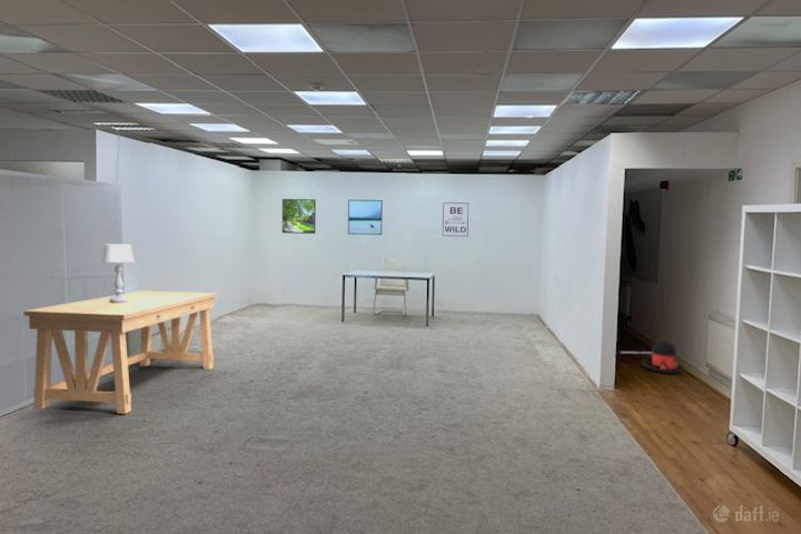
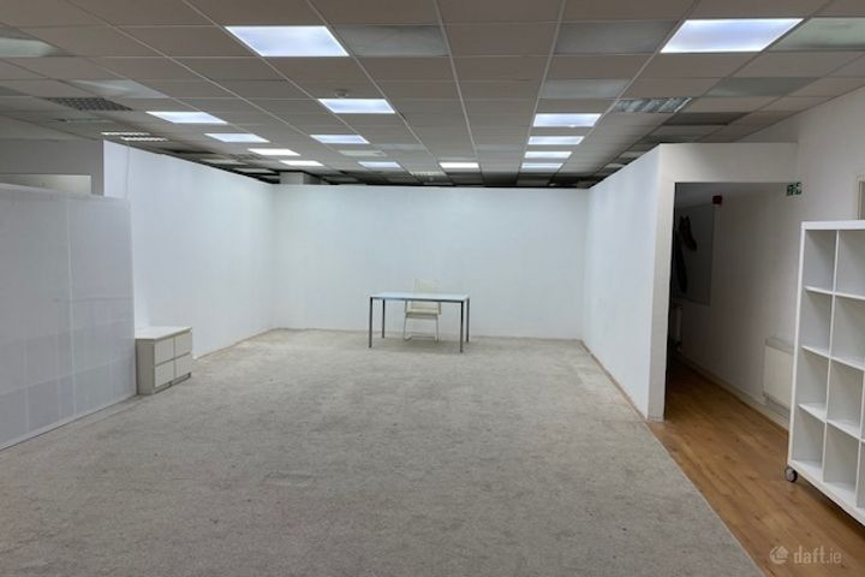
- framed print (298, 216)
- wall art (455, 219)
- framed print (365, 217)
- desk (142, 343)
- table lamp (118, 273)
- vacuum cleaner (644, 352)
